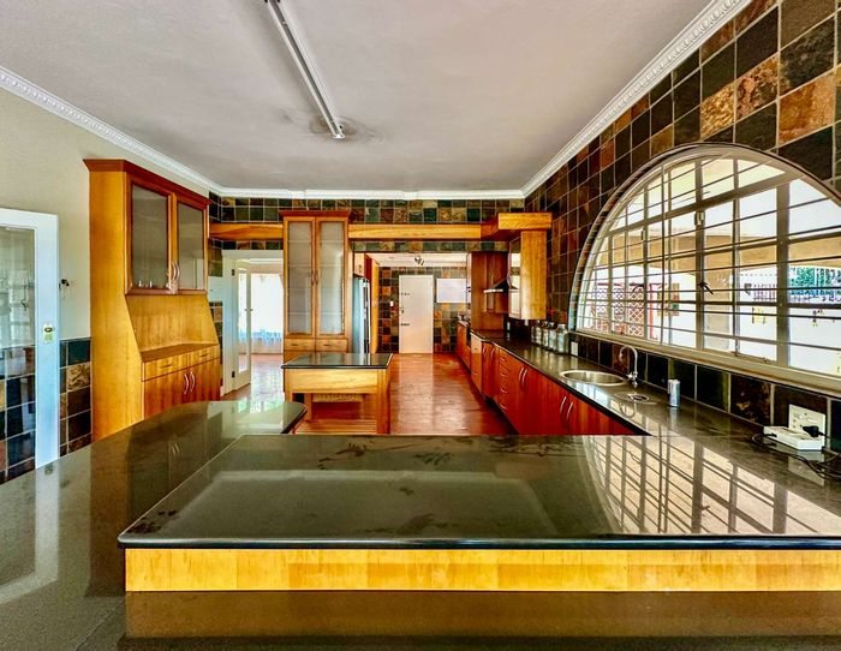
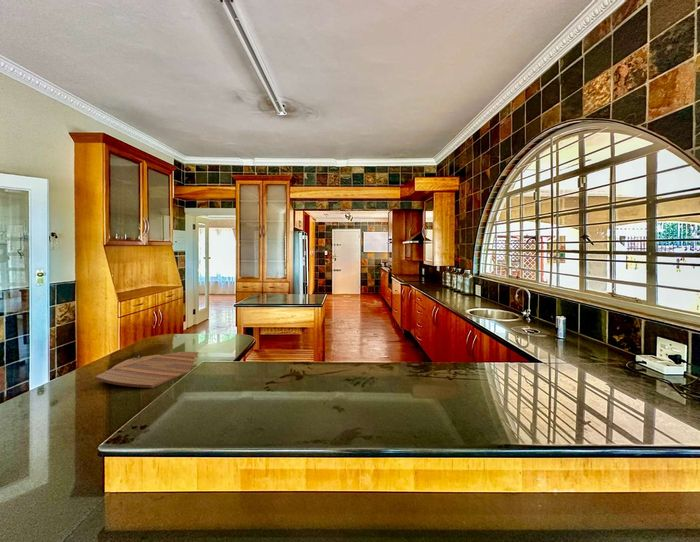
+ cutting board (159, 363)
